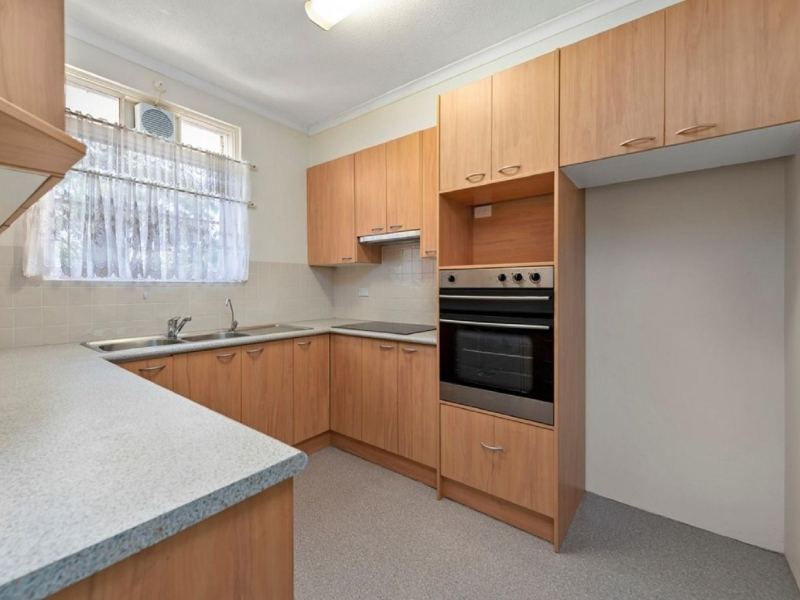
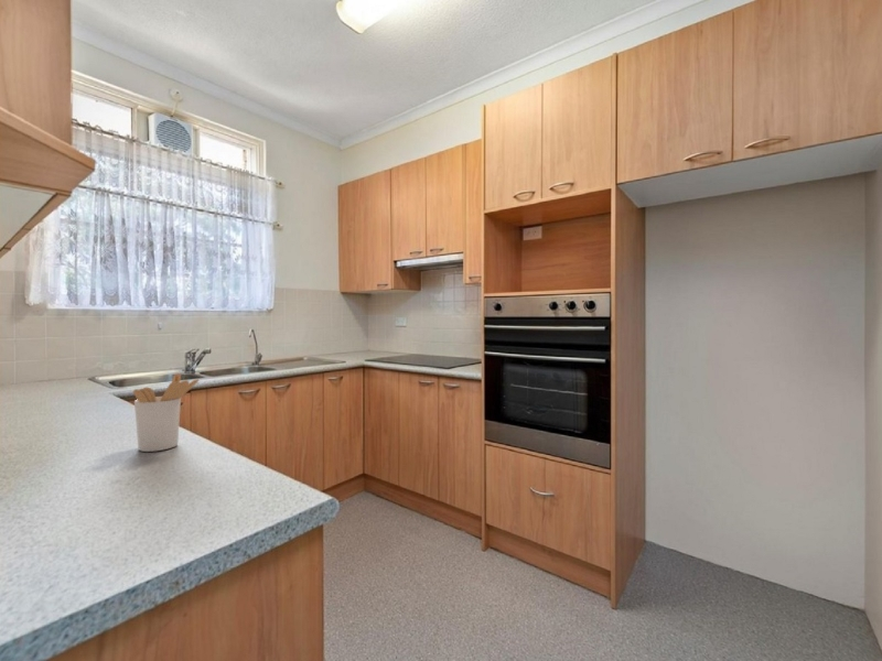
+ utensil holder (166, 411)
